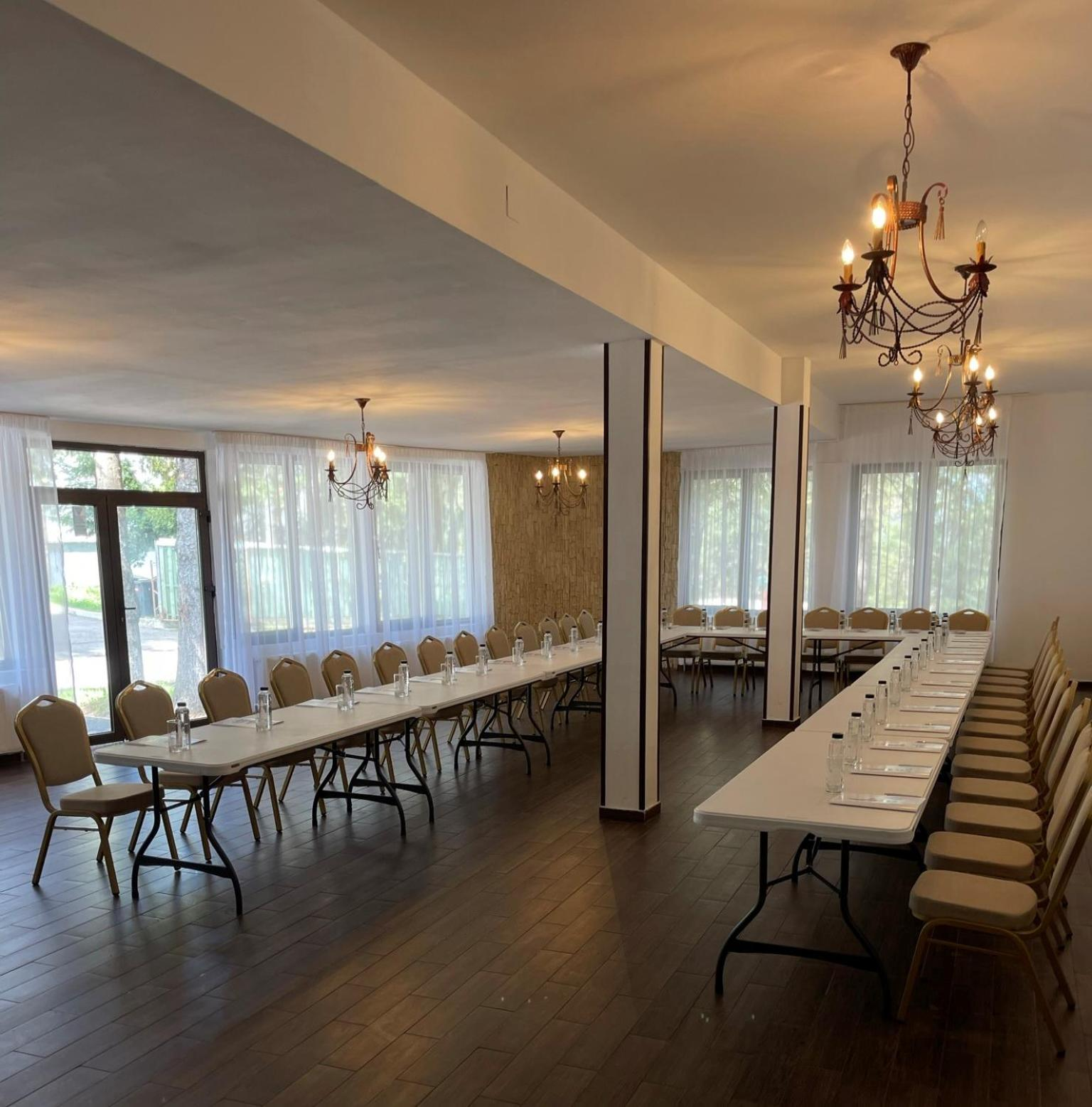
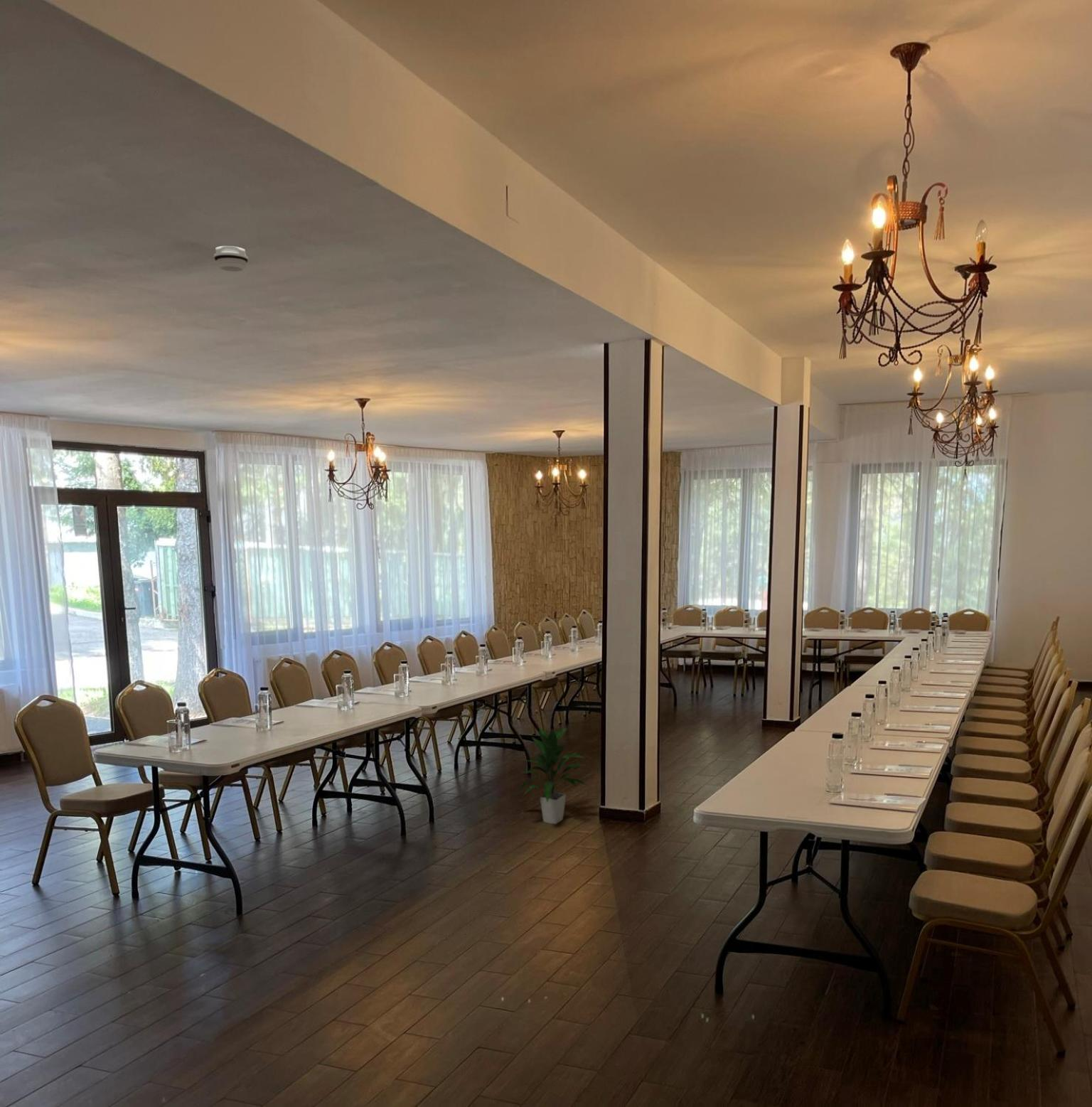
+ smoke detector (231, 259)
+ indoor plant (550, 772)
